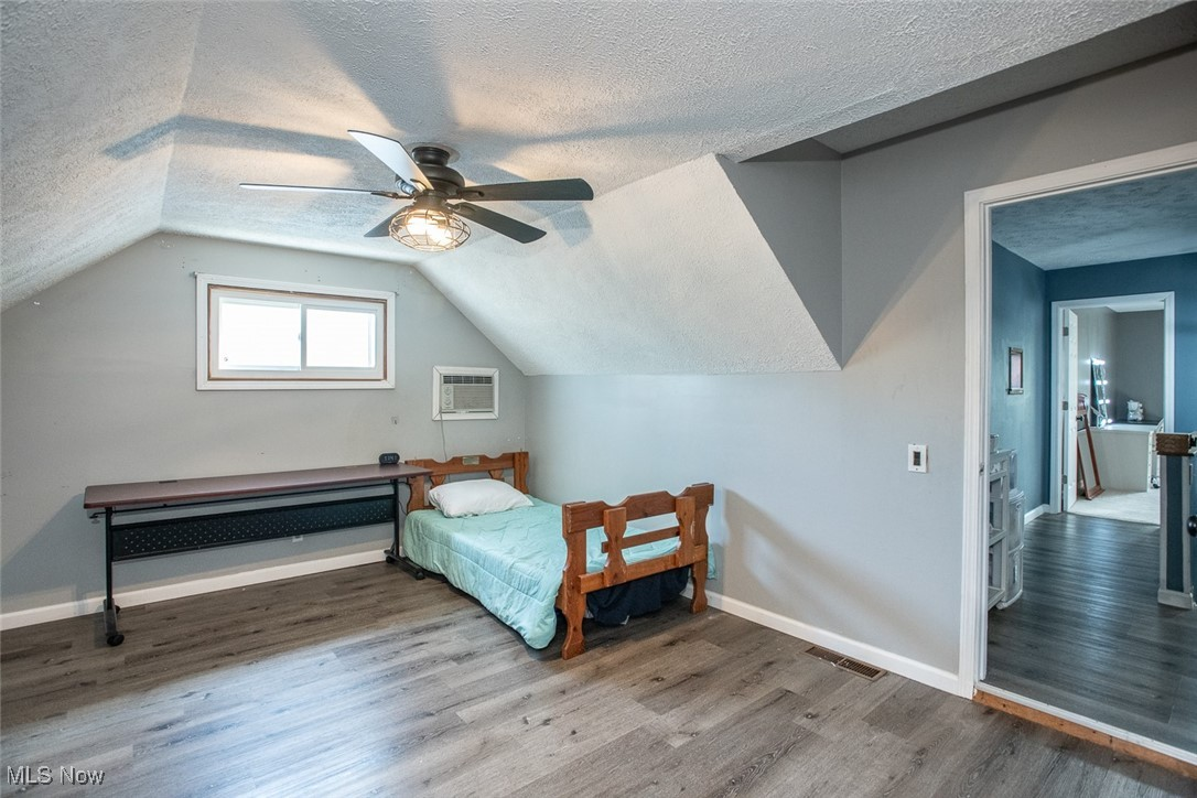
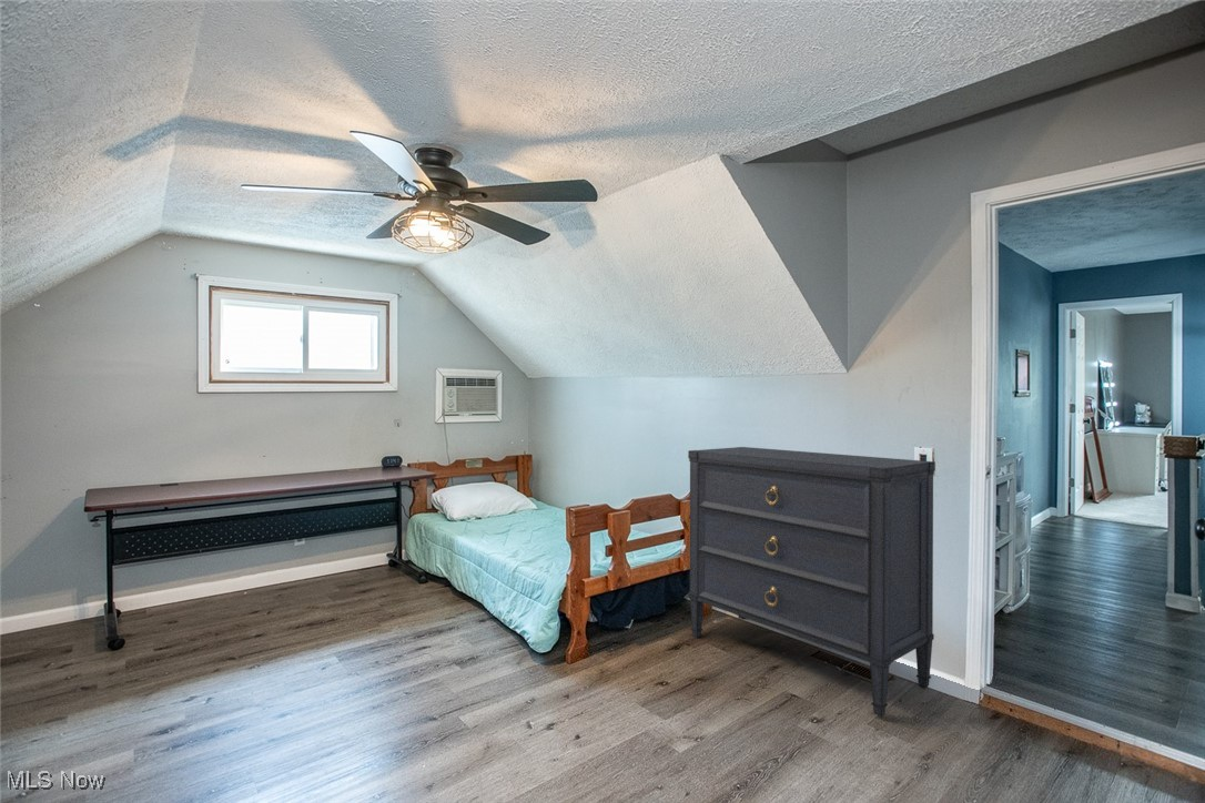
+ dresser (799, 557)
